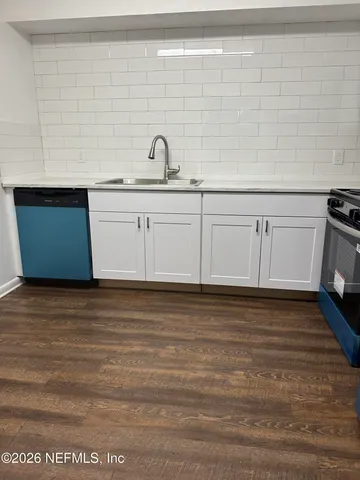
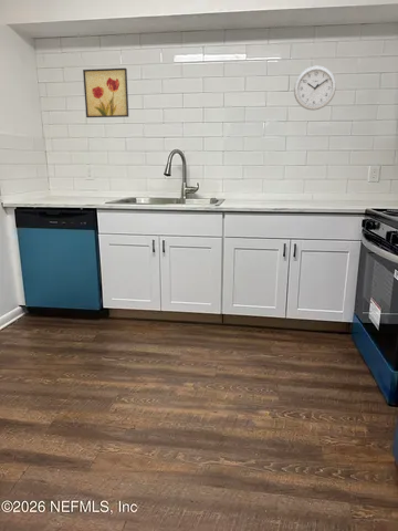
+ wall art (106, 93)
+ wall clock (314, 87)
